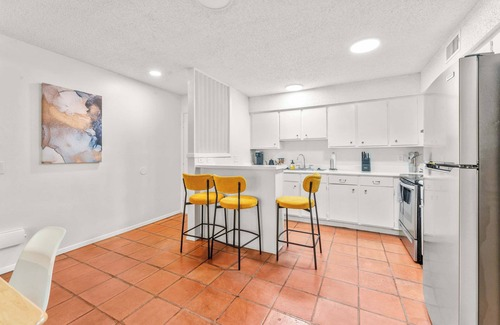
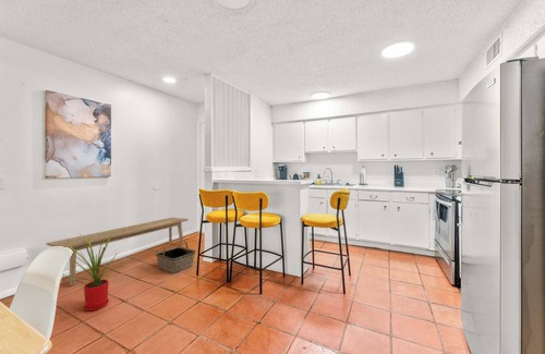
+ house plant (97, 269)
+ basket (175, 253)
+ bench (131, 236)
